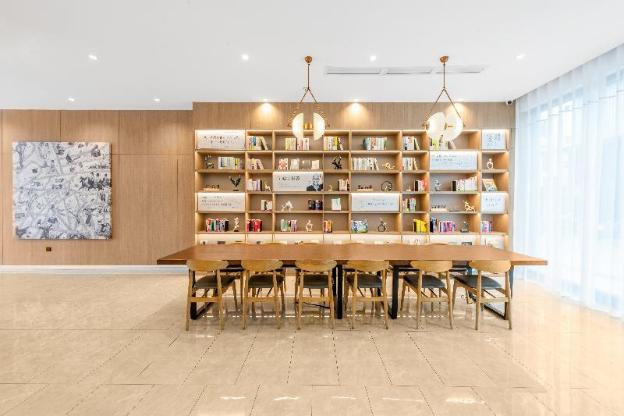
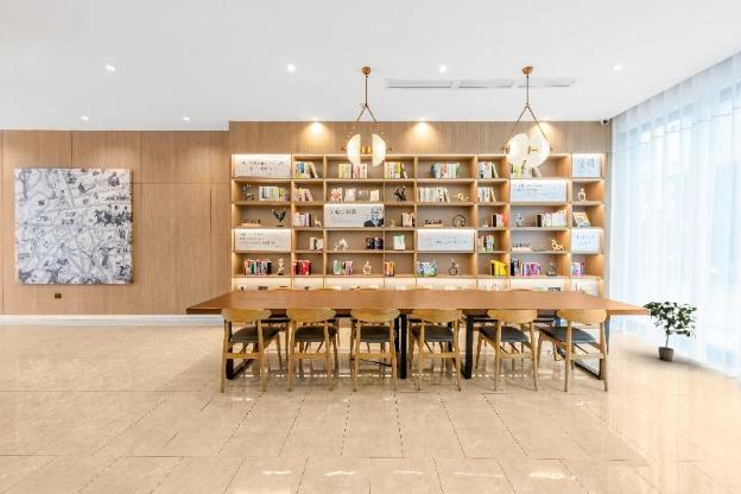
+ potted plant (665, 328)
